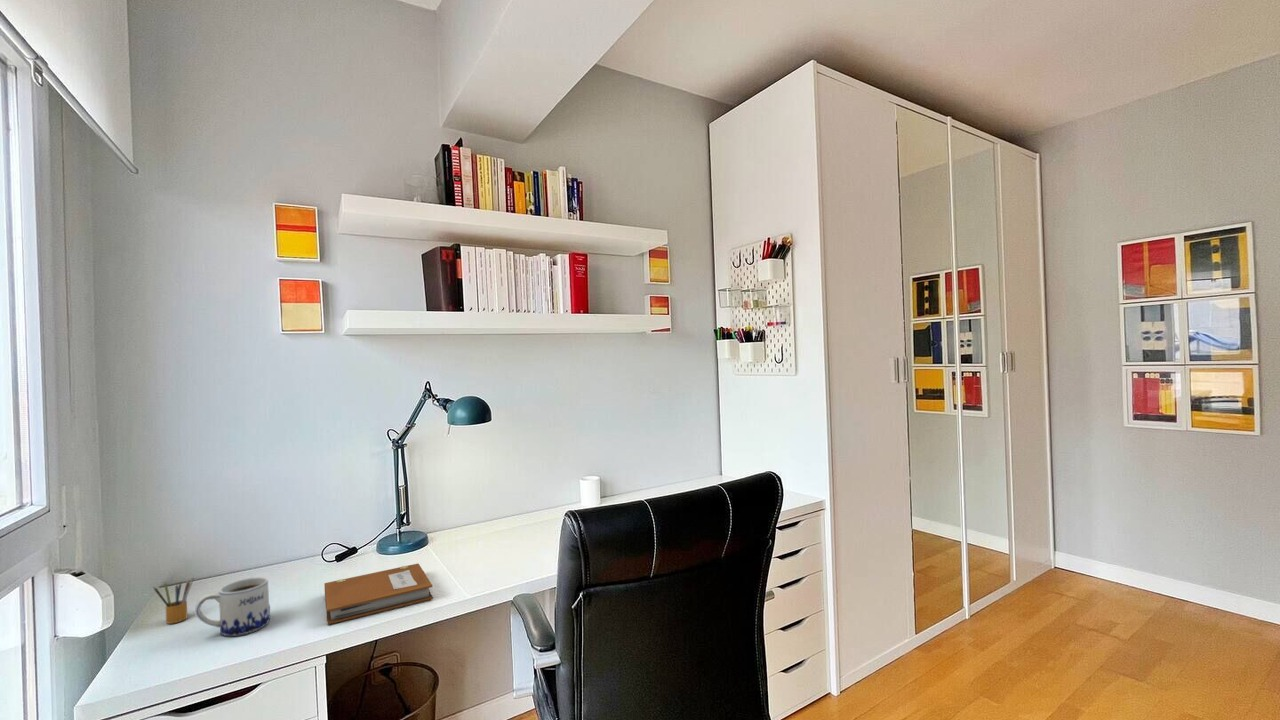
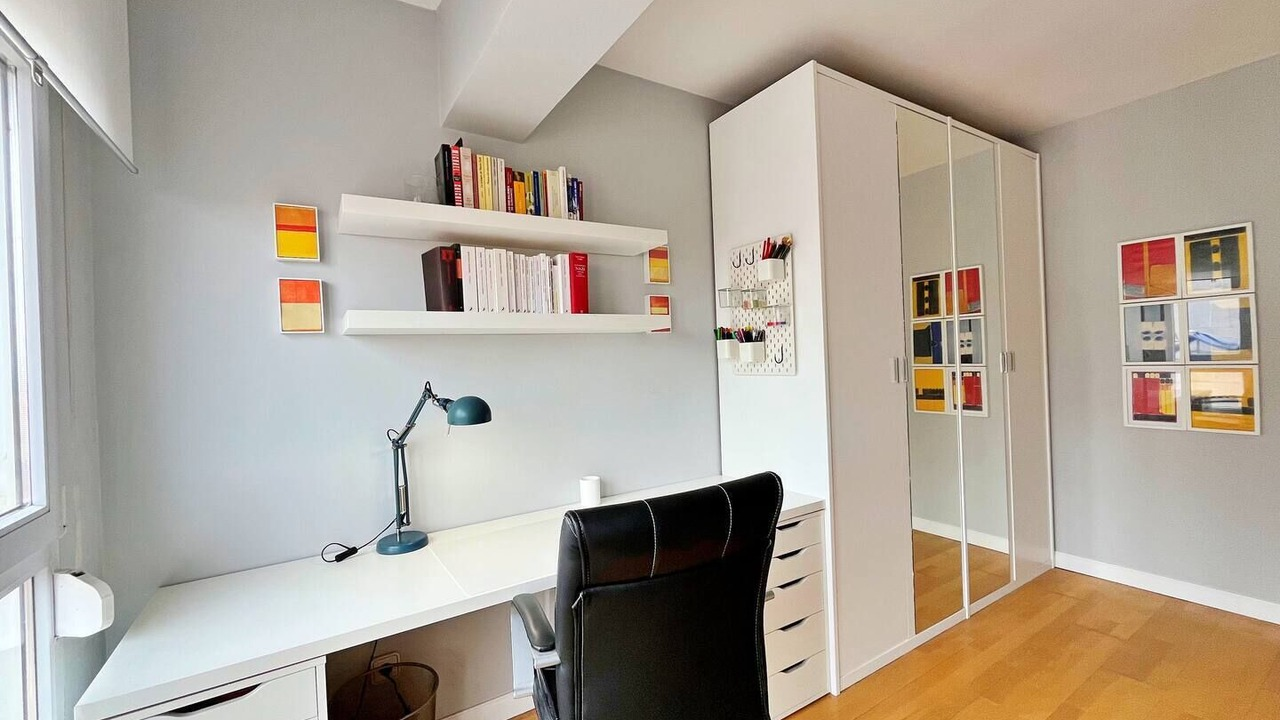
- mug (237, 607)
- notebook (380, 589)
- pencil box (175, 601)
